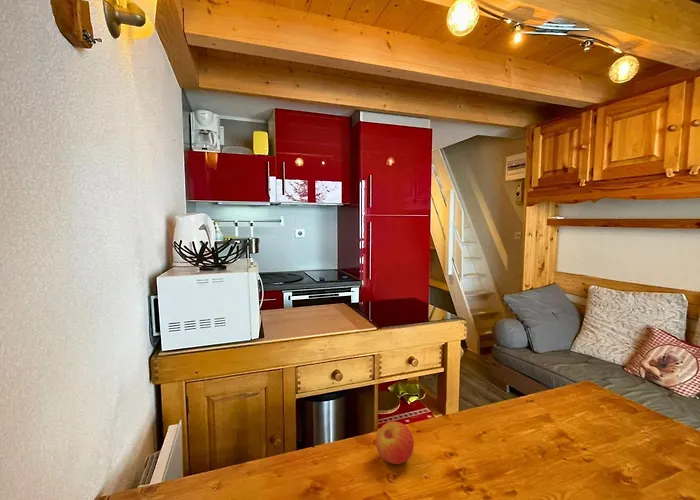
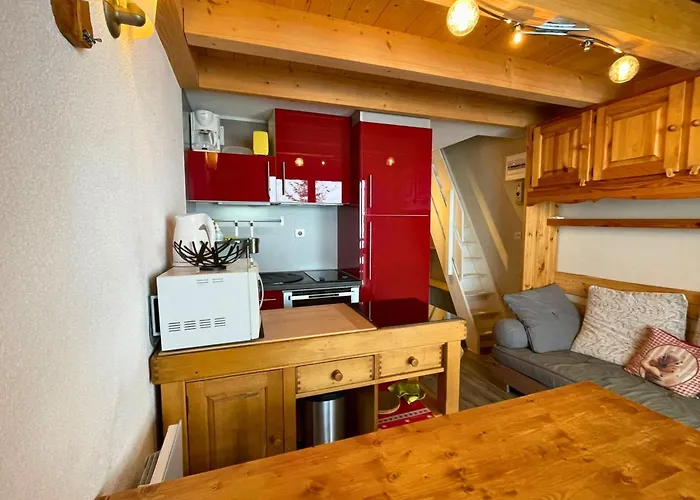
- apple (394, 442)
